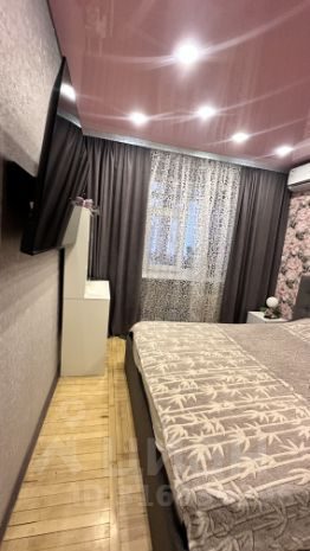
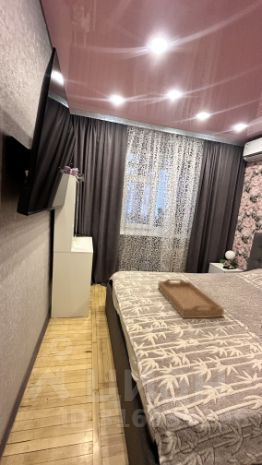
+ serving tray (187, 295)
